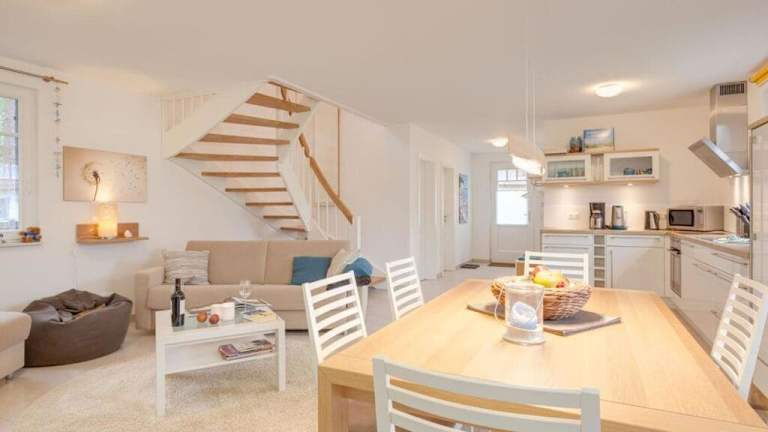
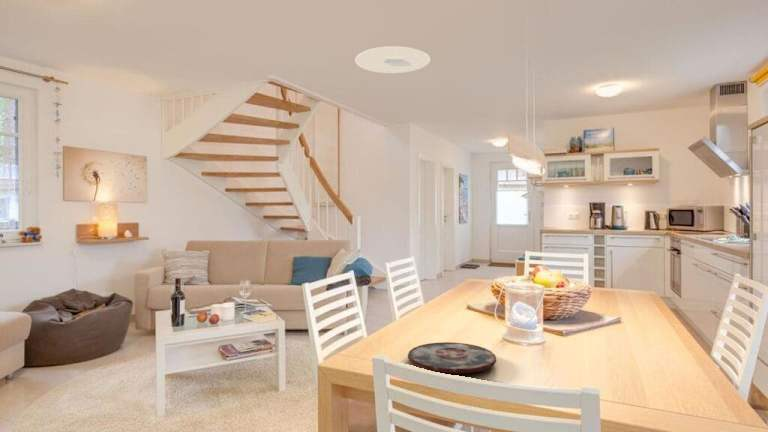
+ plate (451, 356)
+ ceiling light (392, 57)
